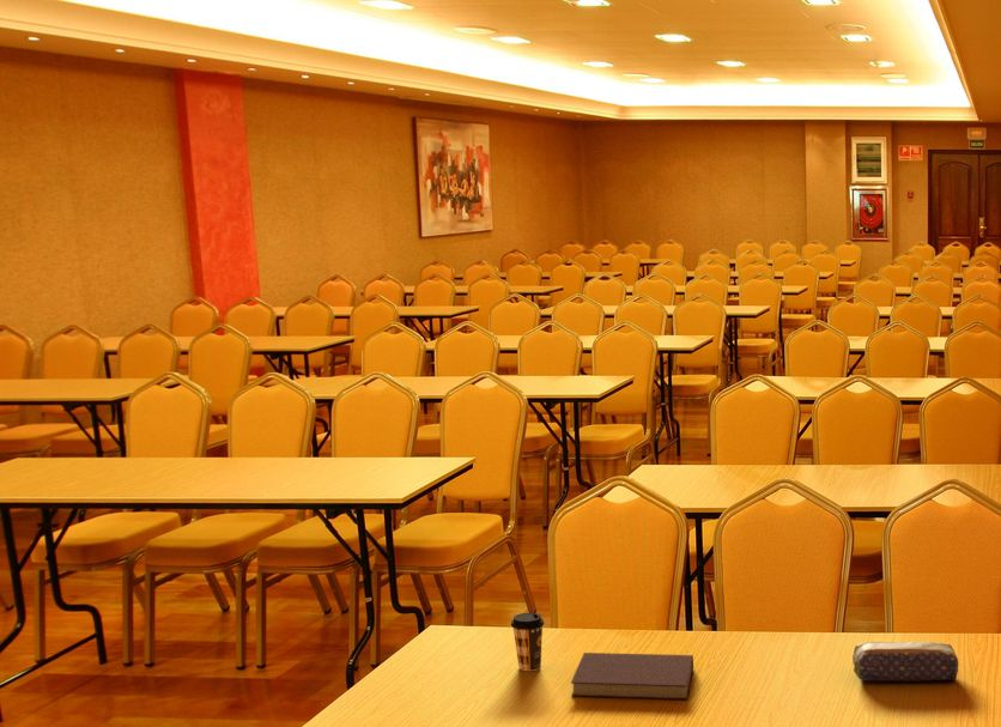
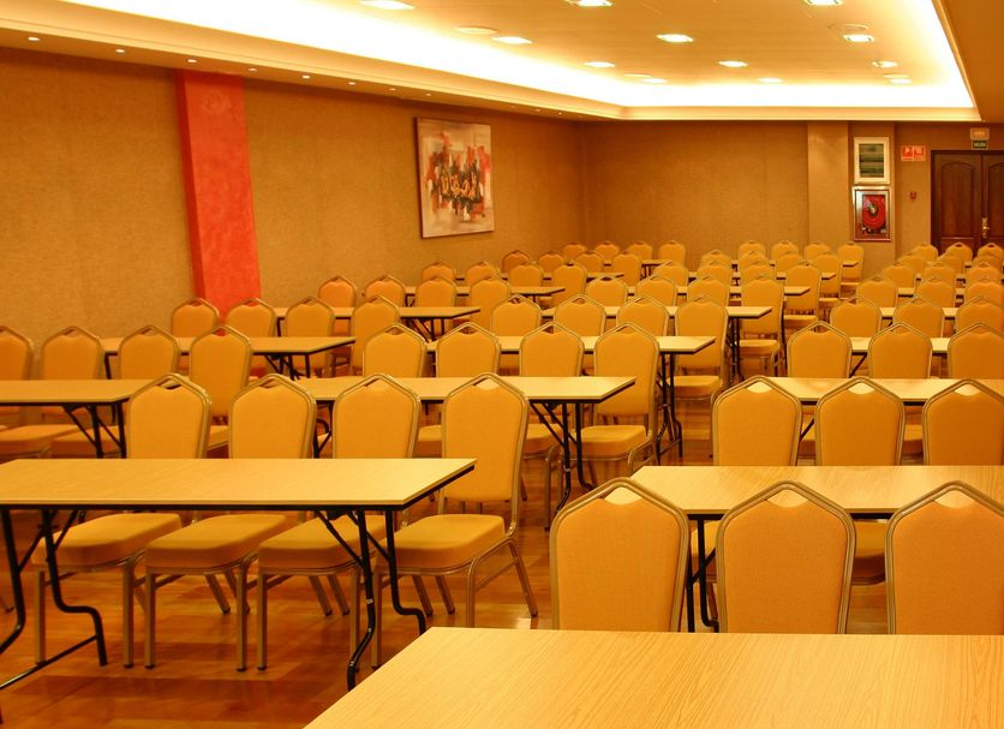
- coffee cup (528, 642)
- pencil case (904, 660)
- notebook (633, 674)
